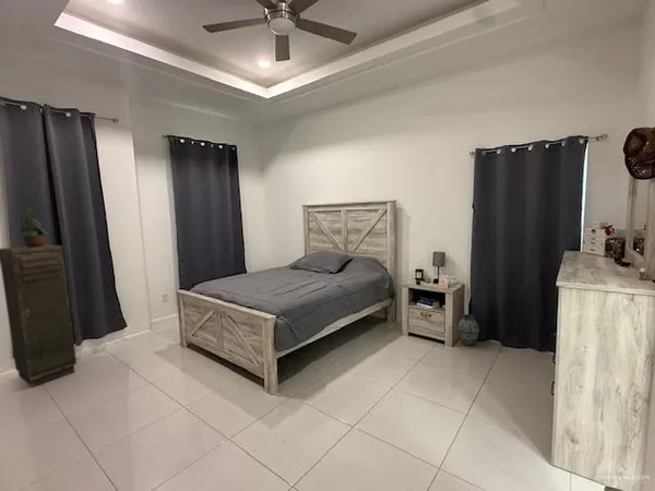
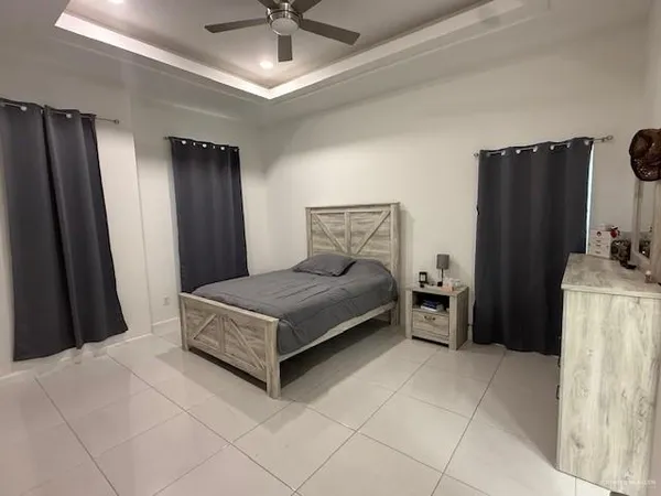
- vase (467, 330)
- storage cabinet (39, 312)
- potted plant (32, 227)
